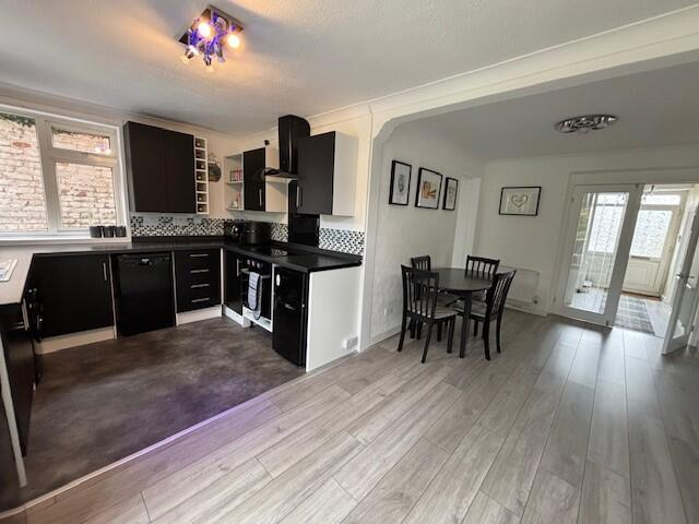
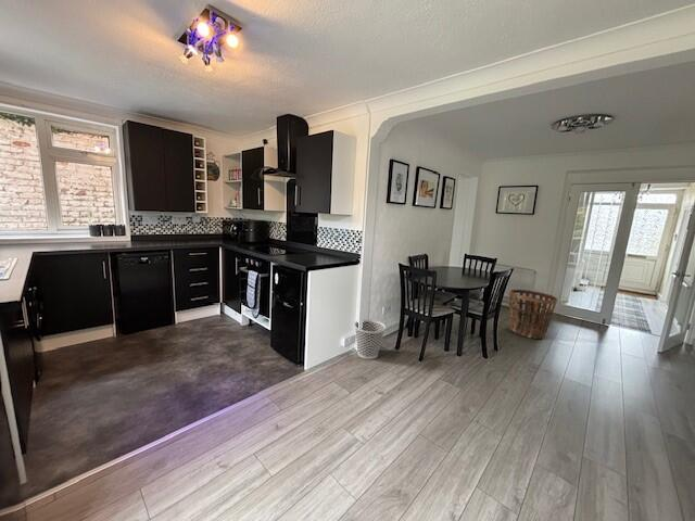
+ basket (529, 313)
+ wastebasket (368, 340)
